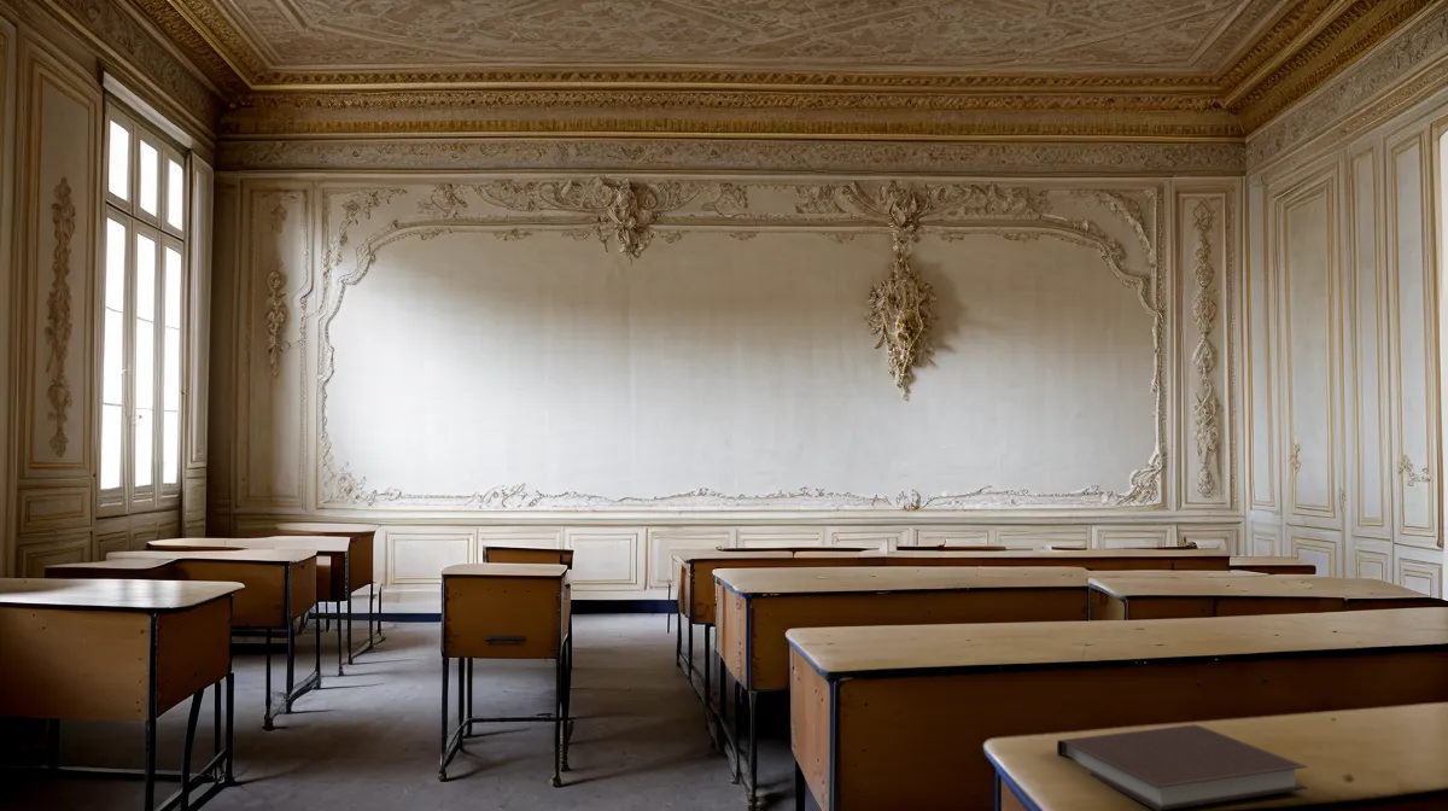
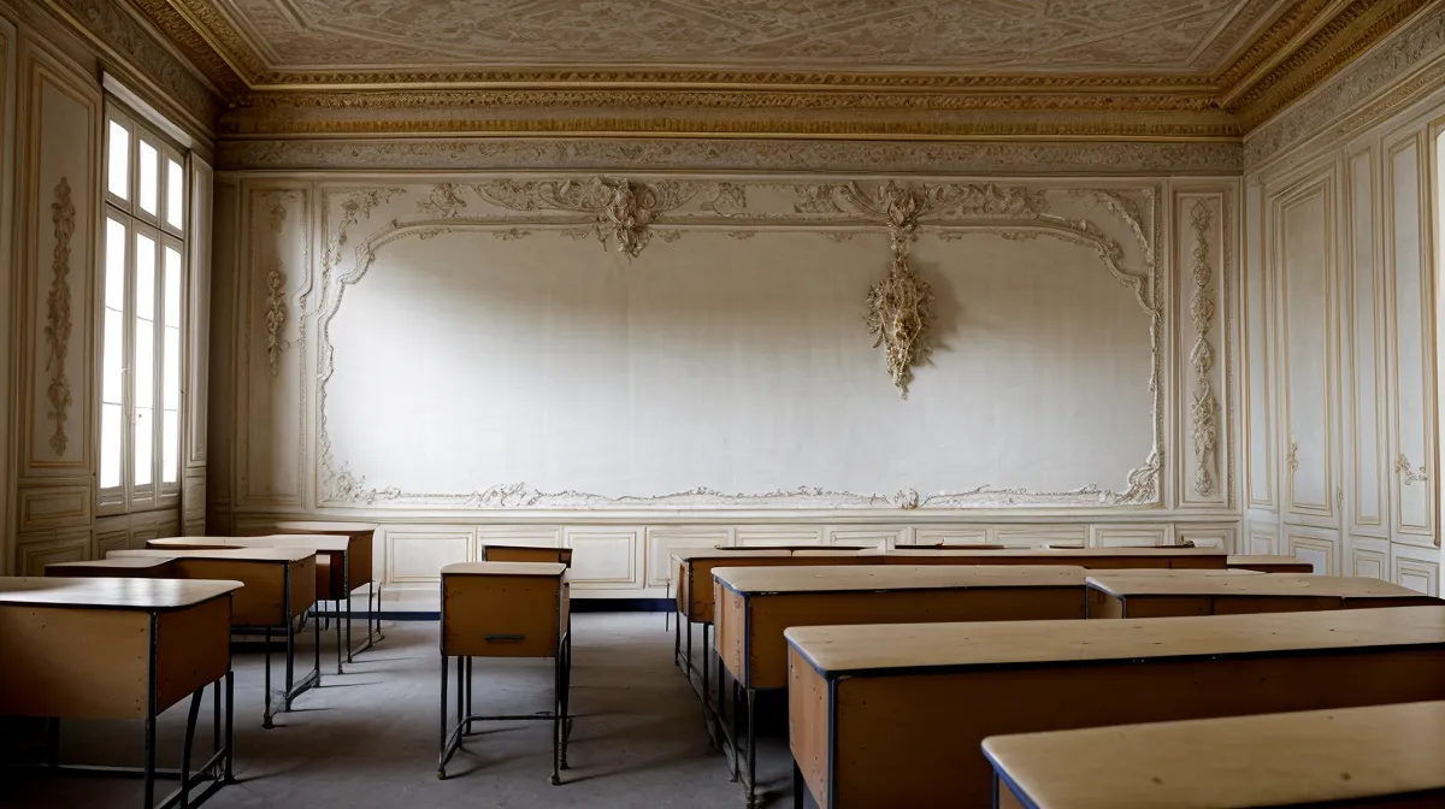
- notebook (1176, 762)
